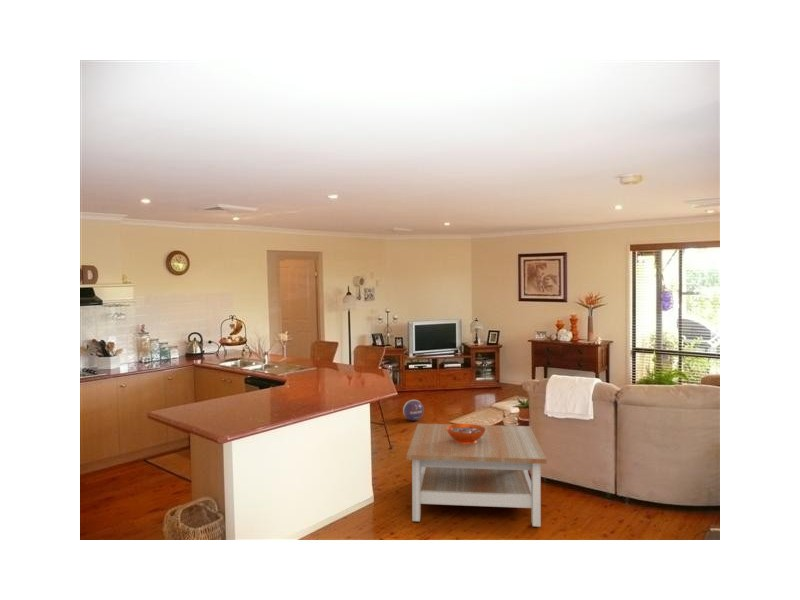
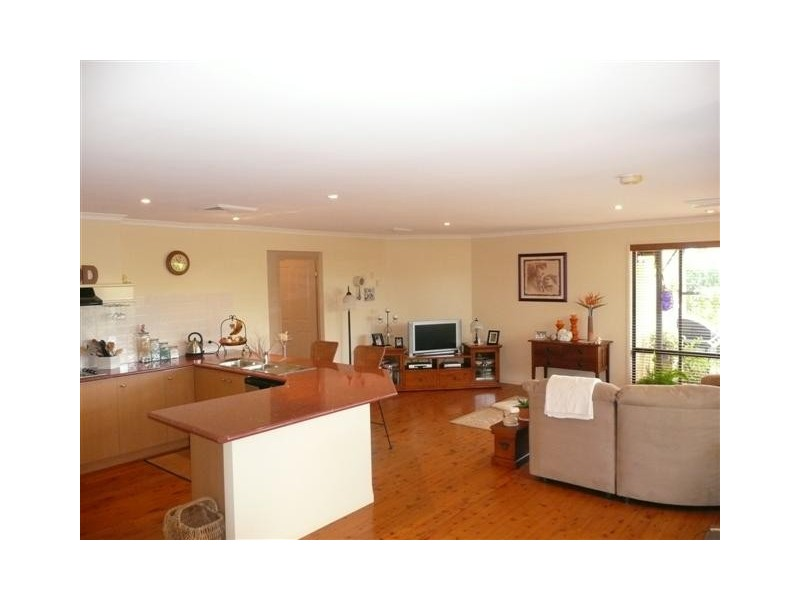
- ball (413, 410)
- coffee table (474, 470)
- decorative bowl (465, 434)
